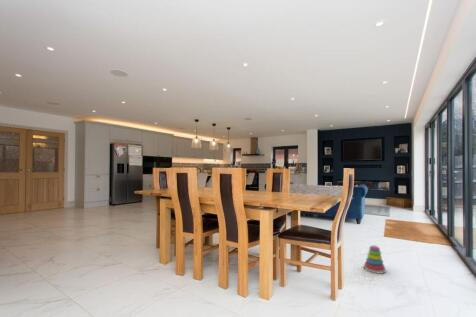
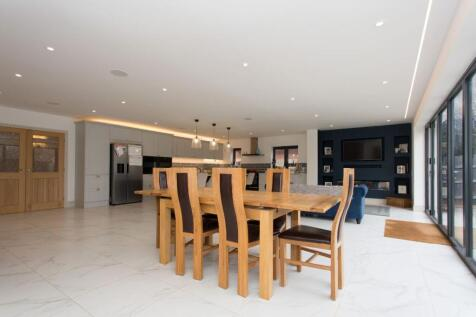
- stacking toy (374, 257)
